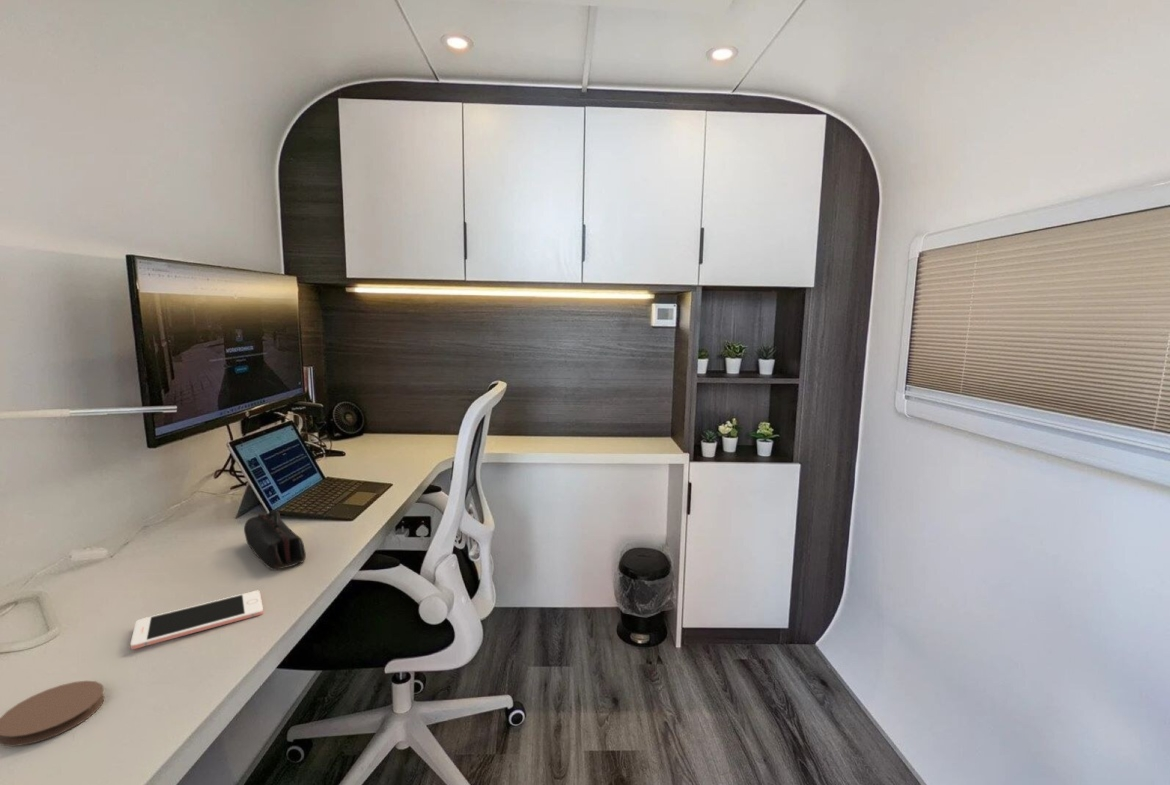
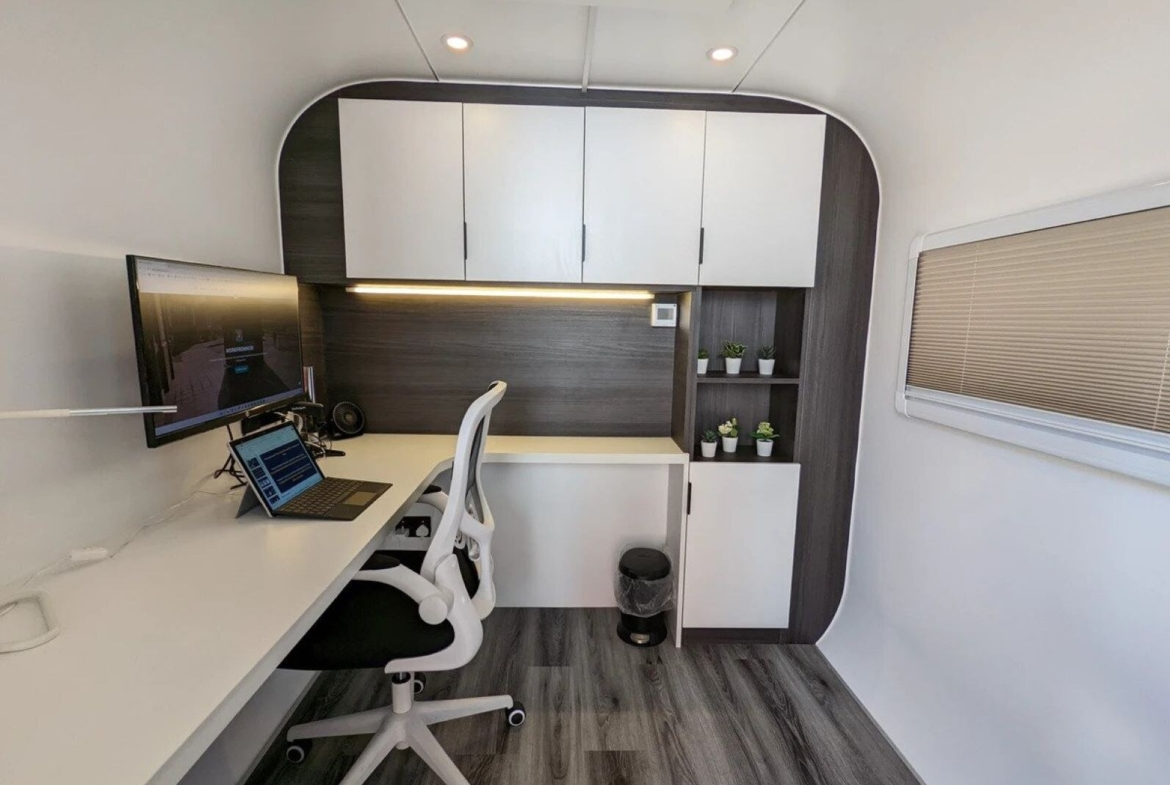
- coaster (52, 711)
- cell phone (201, 617)
- pencil case (273, 531)
